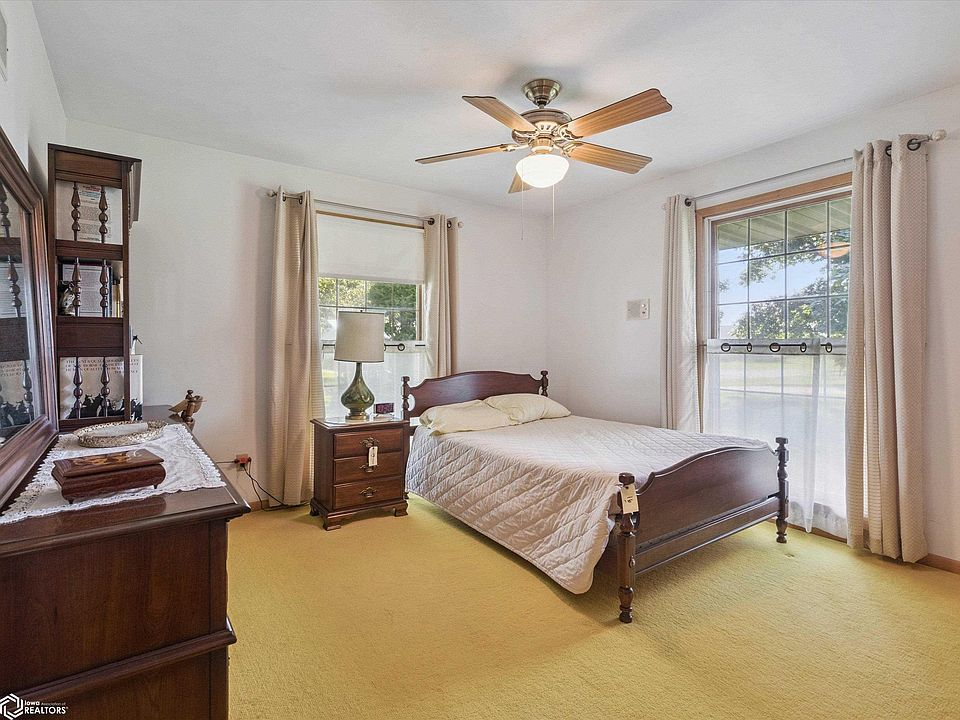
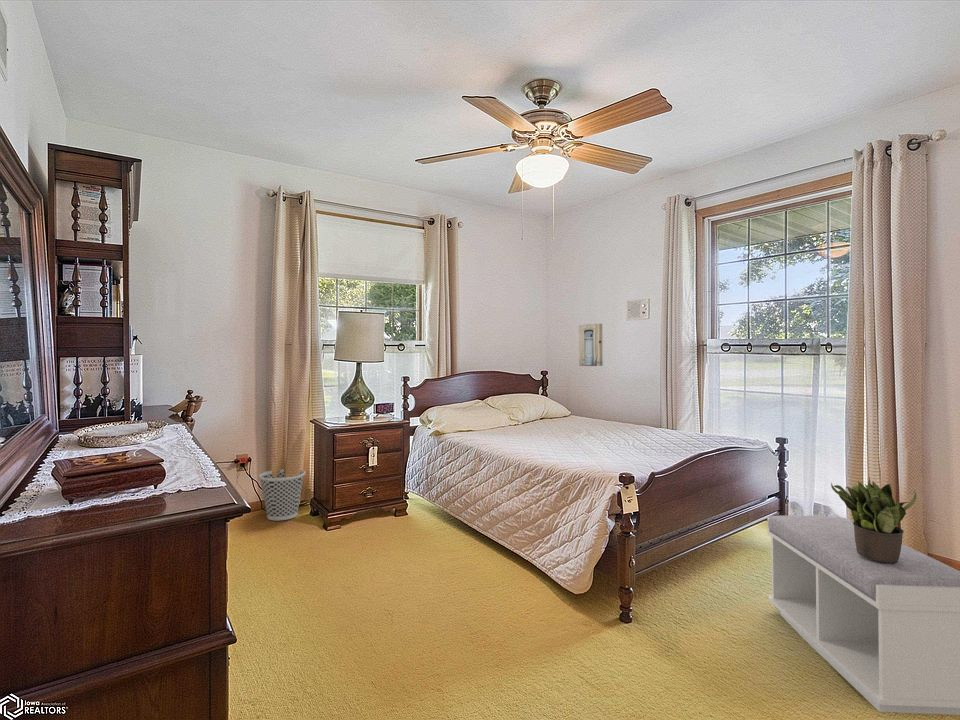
+ wastebasket (282, 494)
+ wall art (590, 345)
+ potted plant (874, 513)
+ bench (858, 598)
